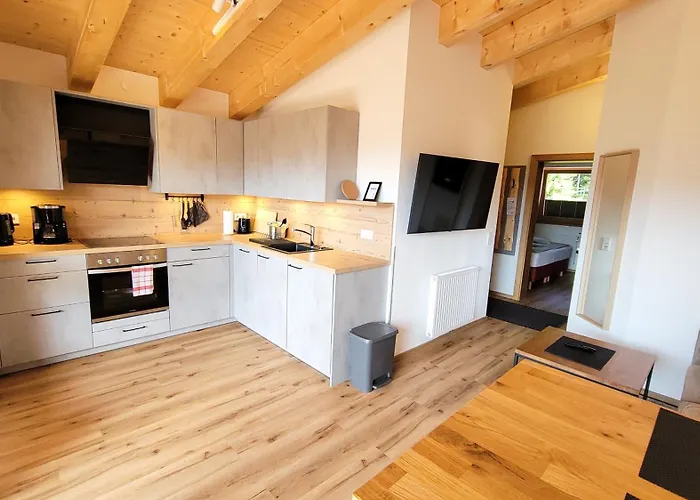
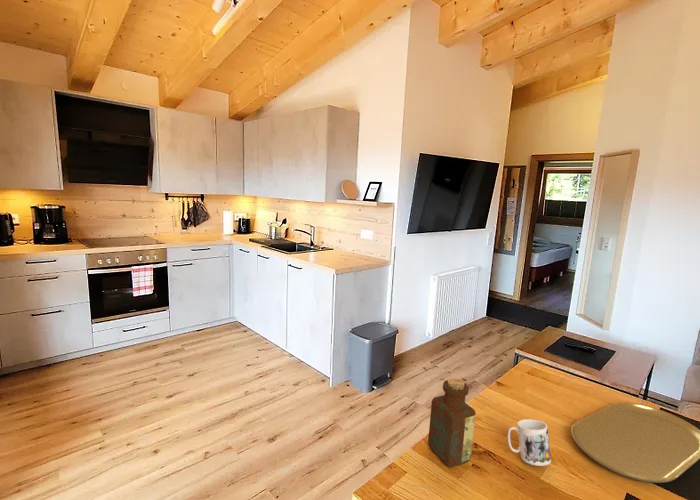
+ placemat (639, 438)
+ mug (530, 442)
+ bottle (452, 418)
